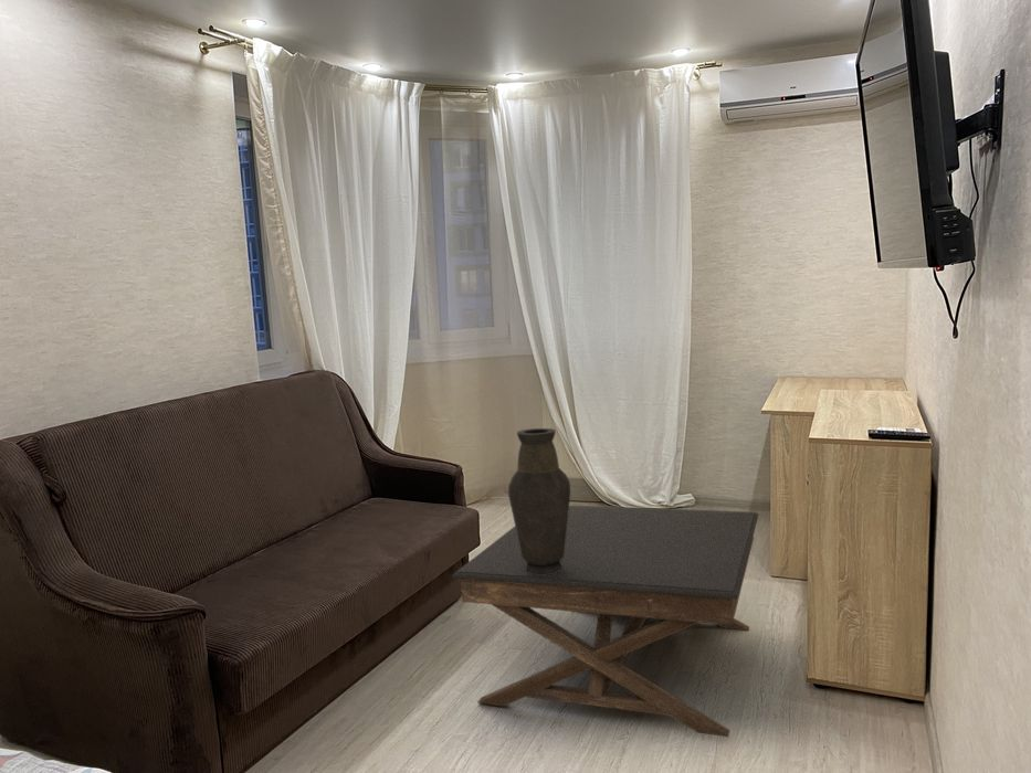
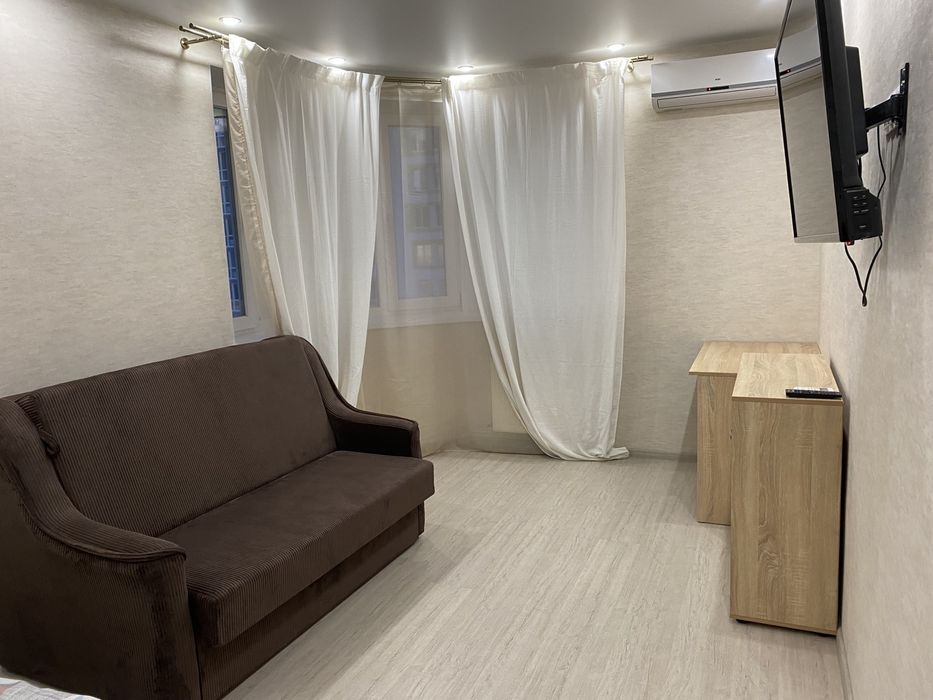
- coffee table (621, 601)
- vase (539, 499)
